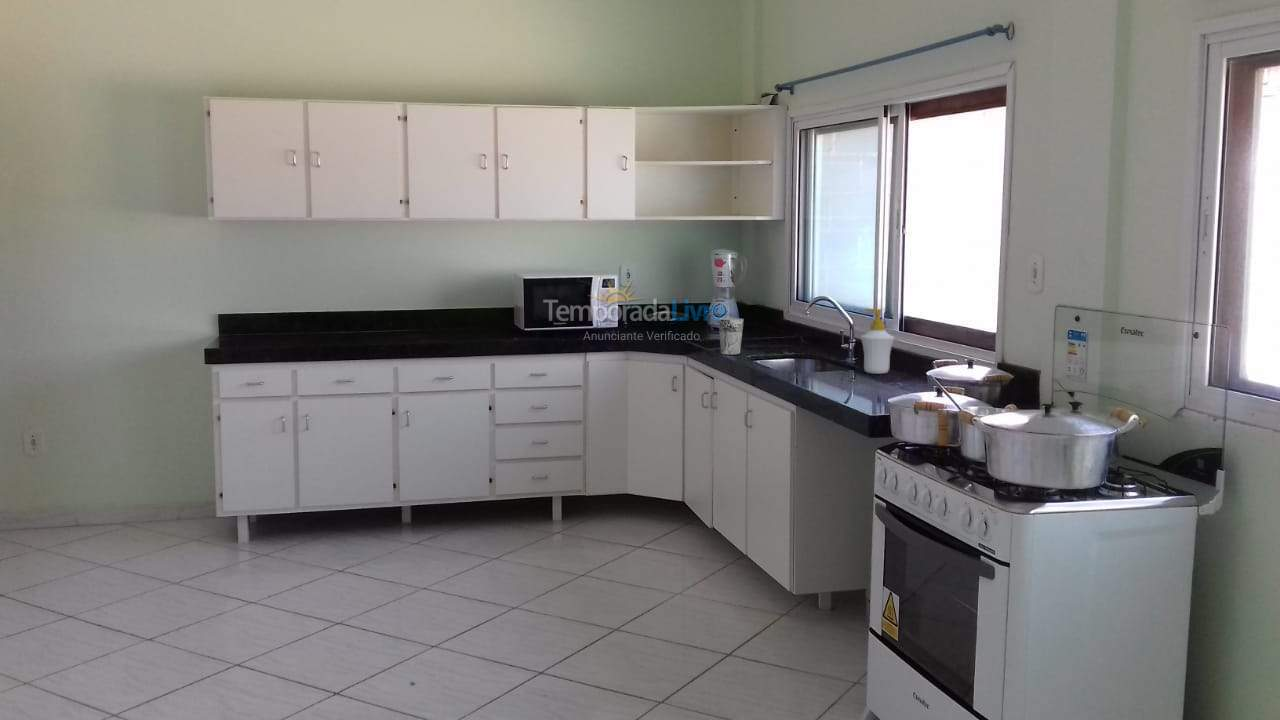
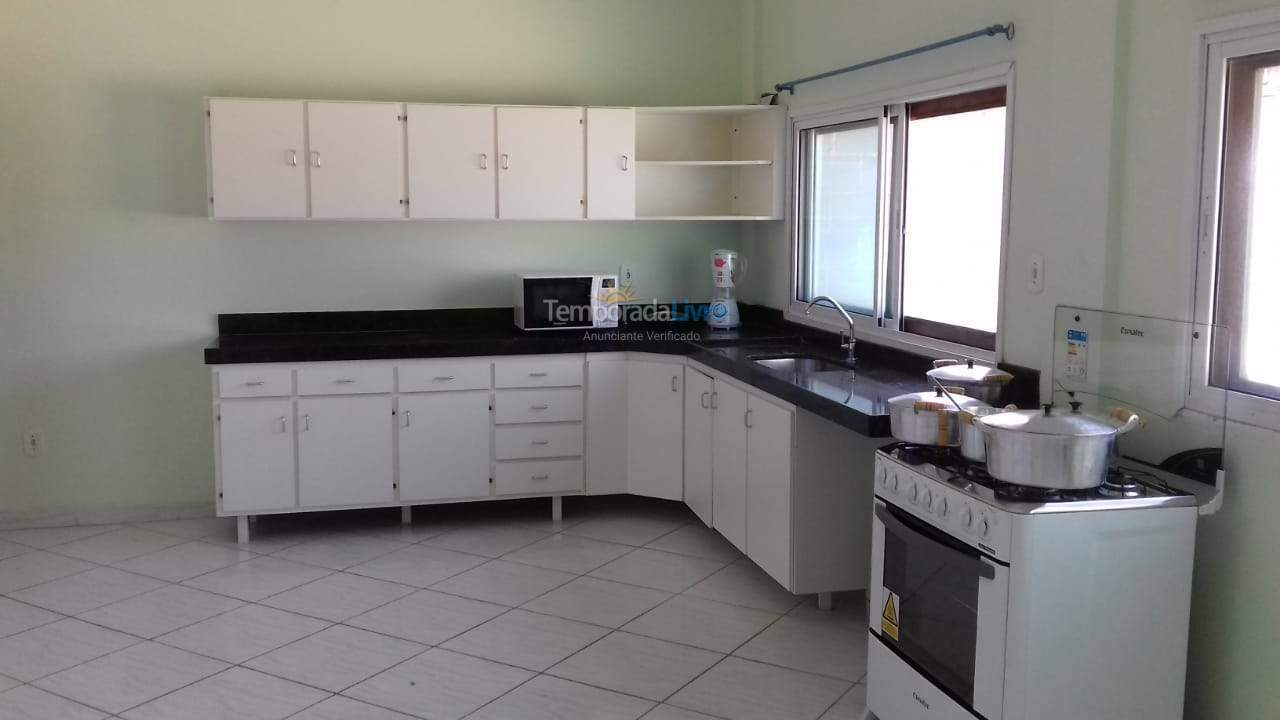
- cup (730, 336)
- soap bottle (877, 340)
